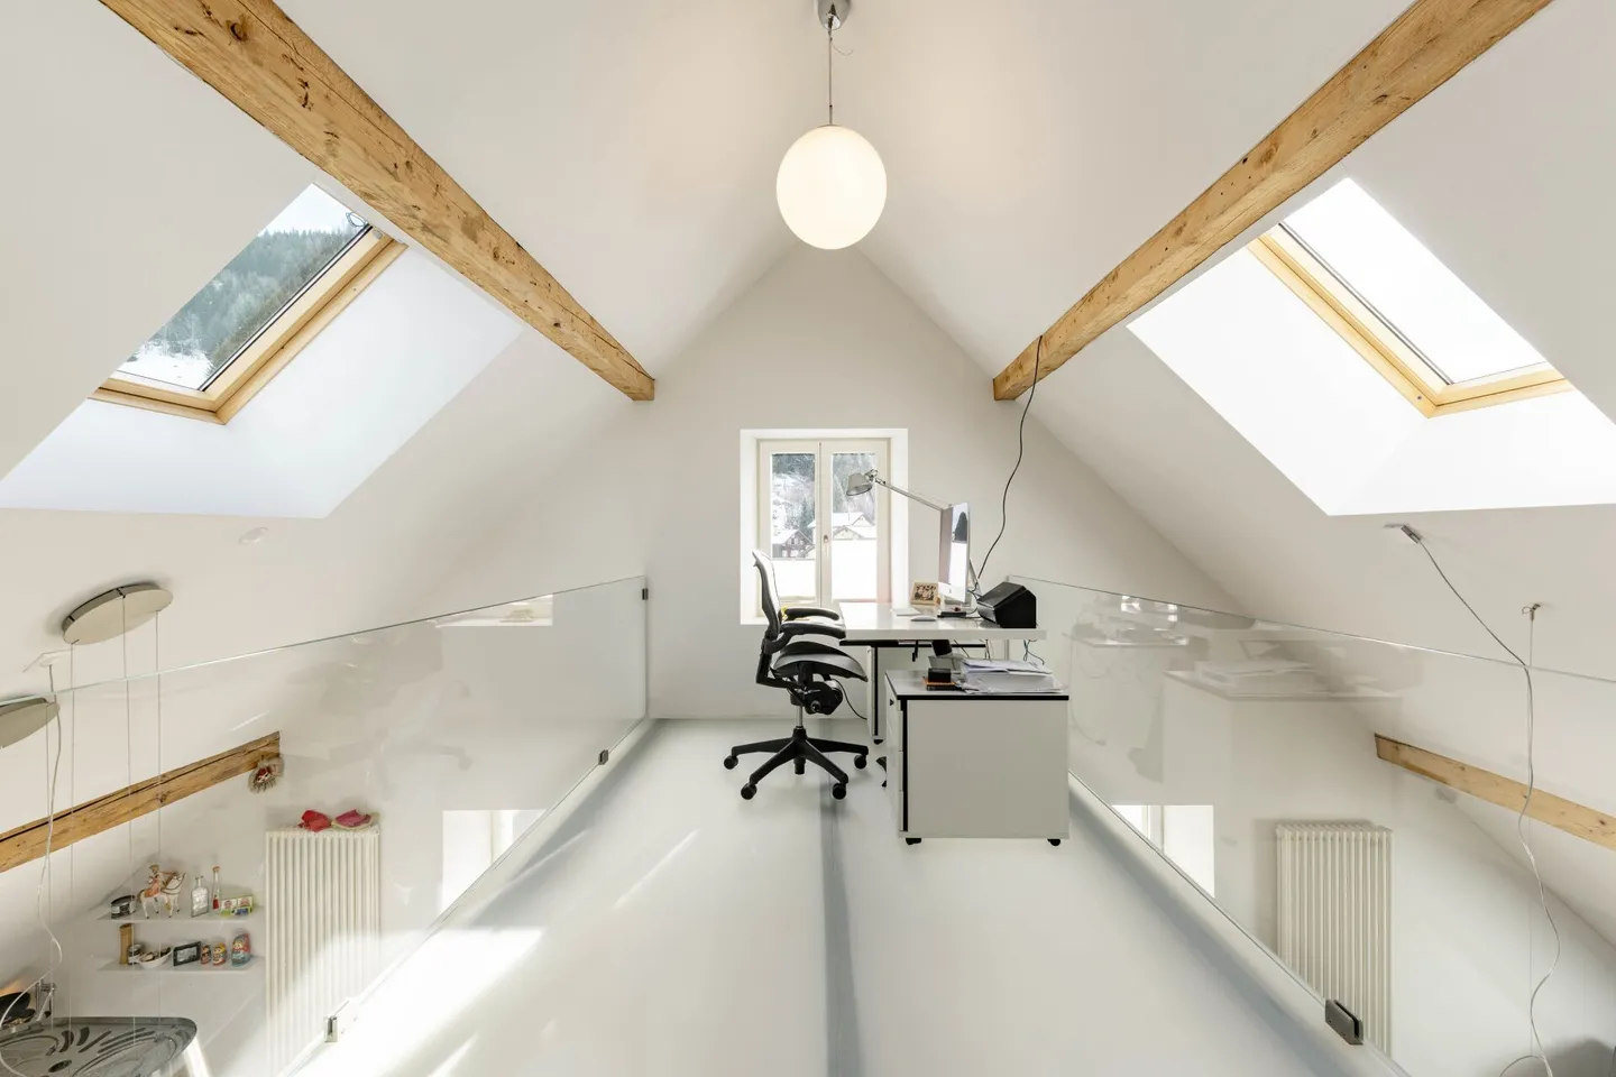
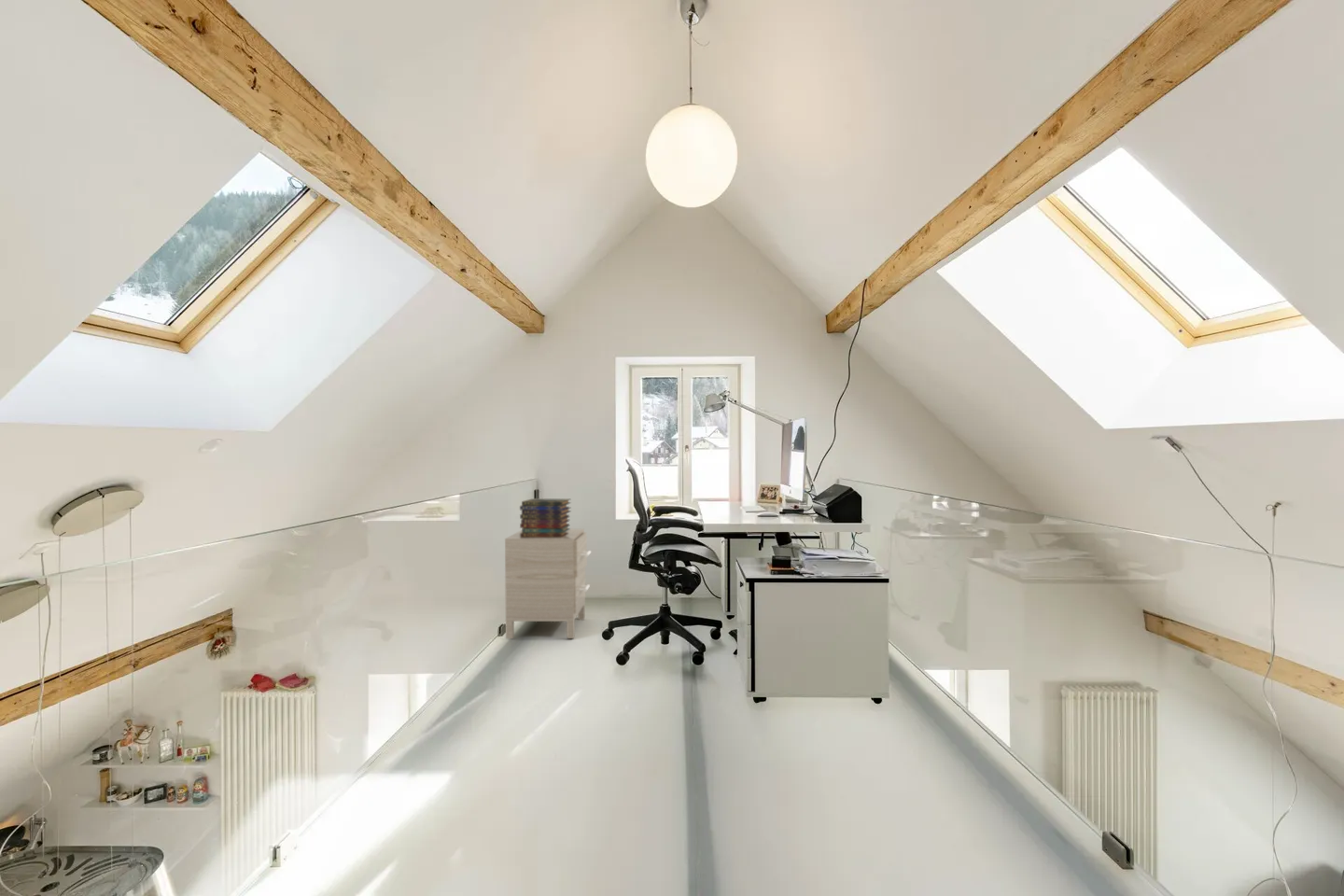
+ book stack (546, 517)
+ nightstand (552, 581)
